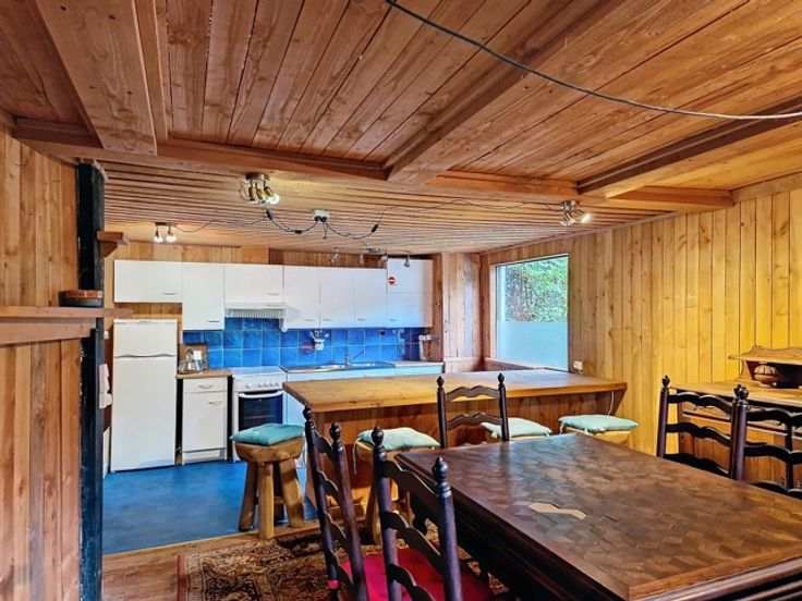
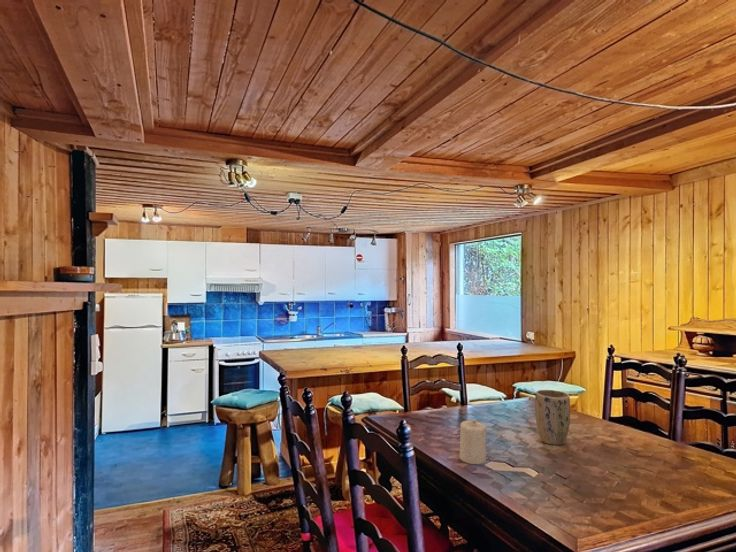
+ candle (472, 438)
+ plant pot (552, 417)
